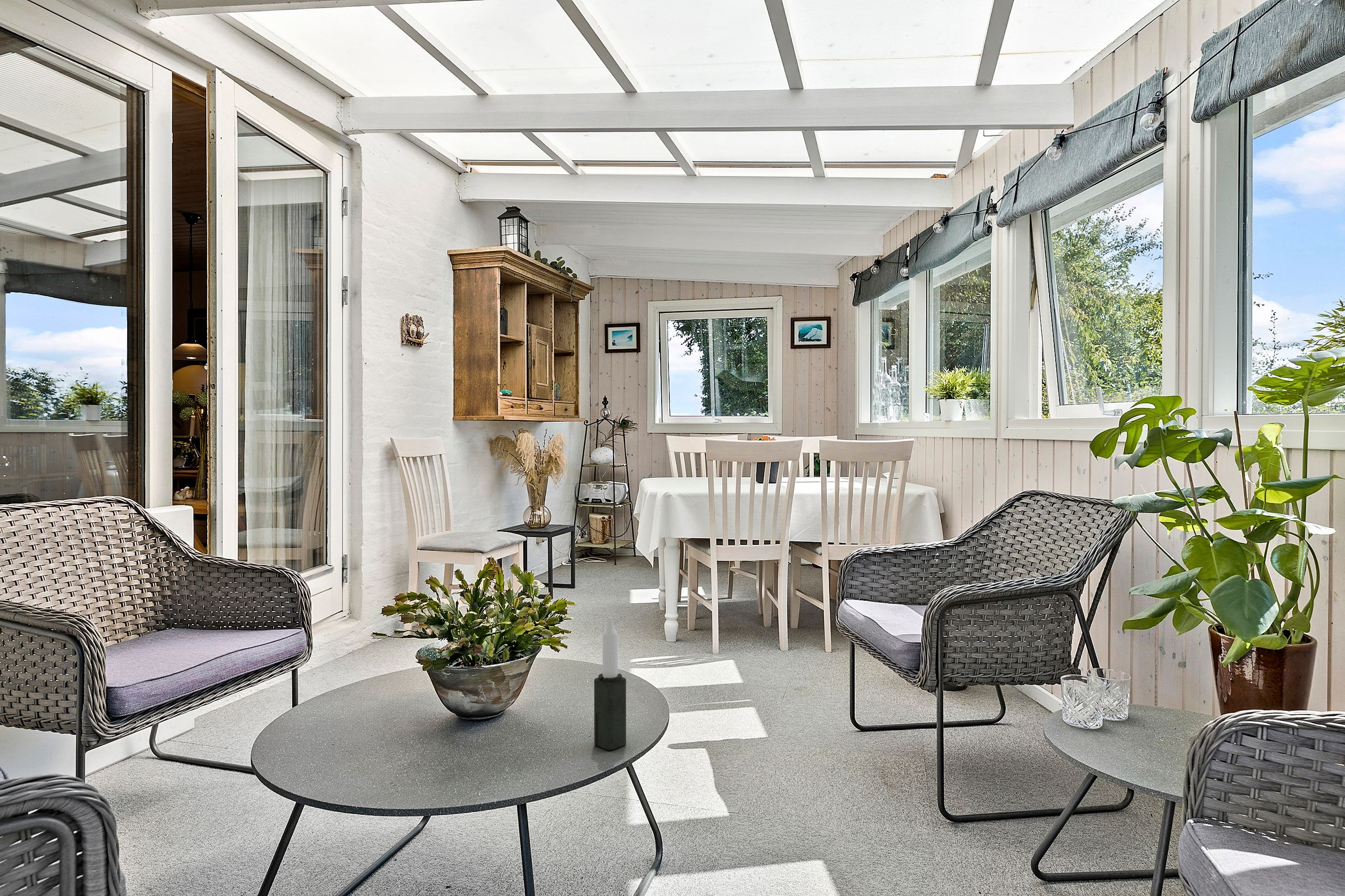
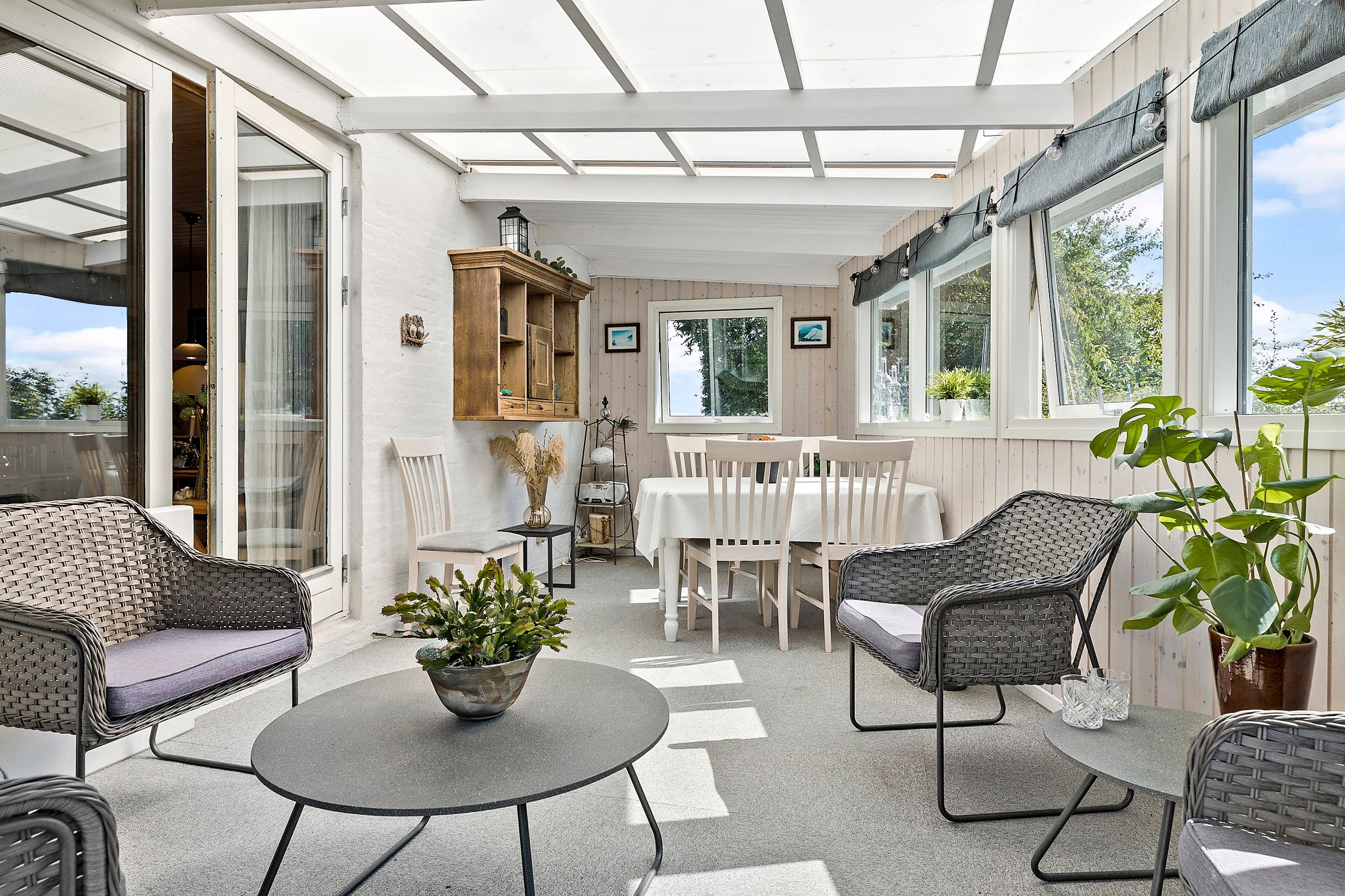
- candle (610, 680)
